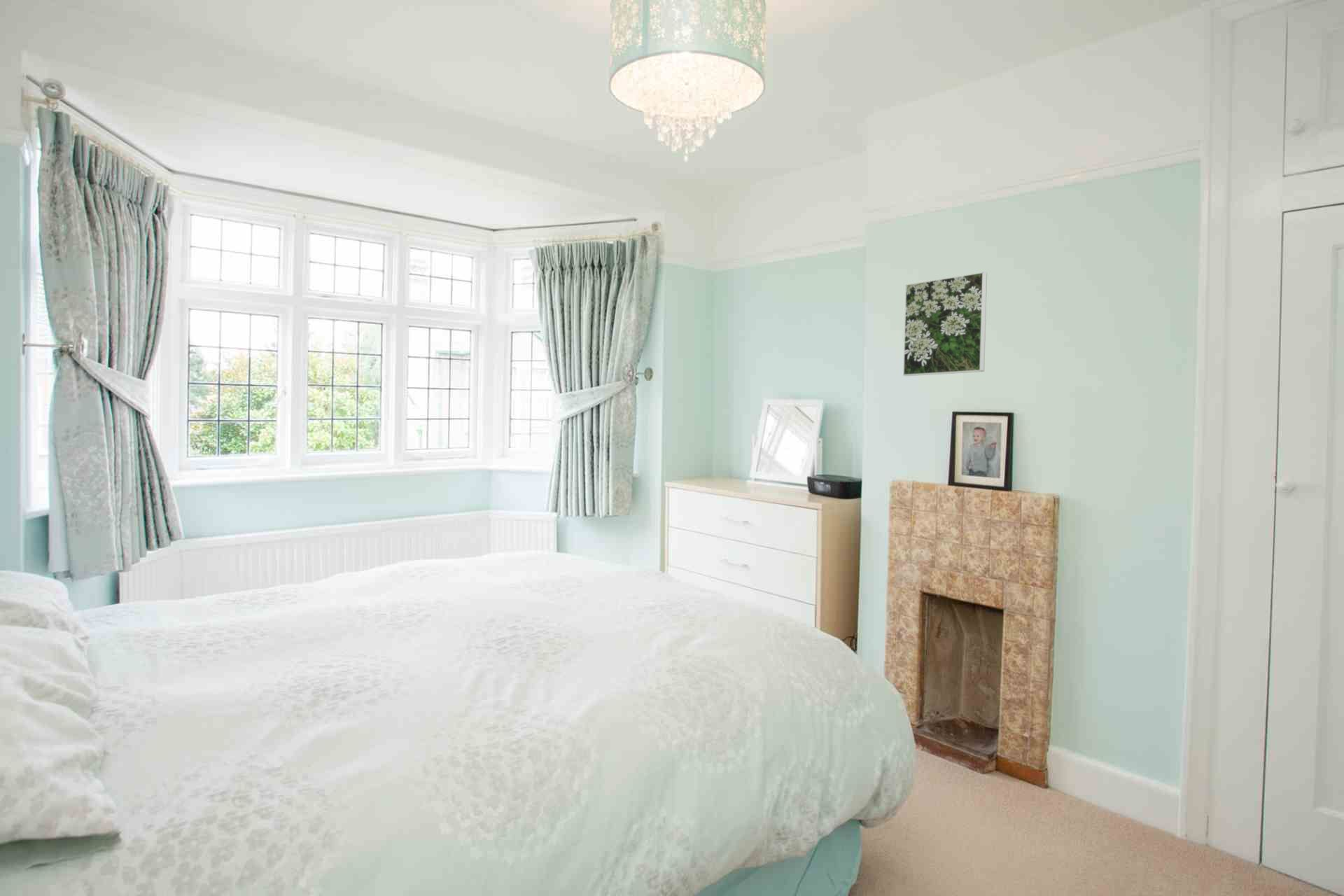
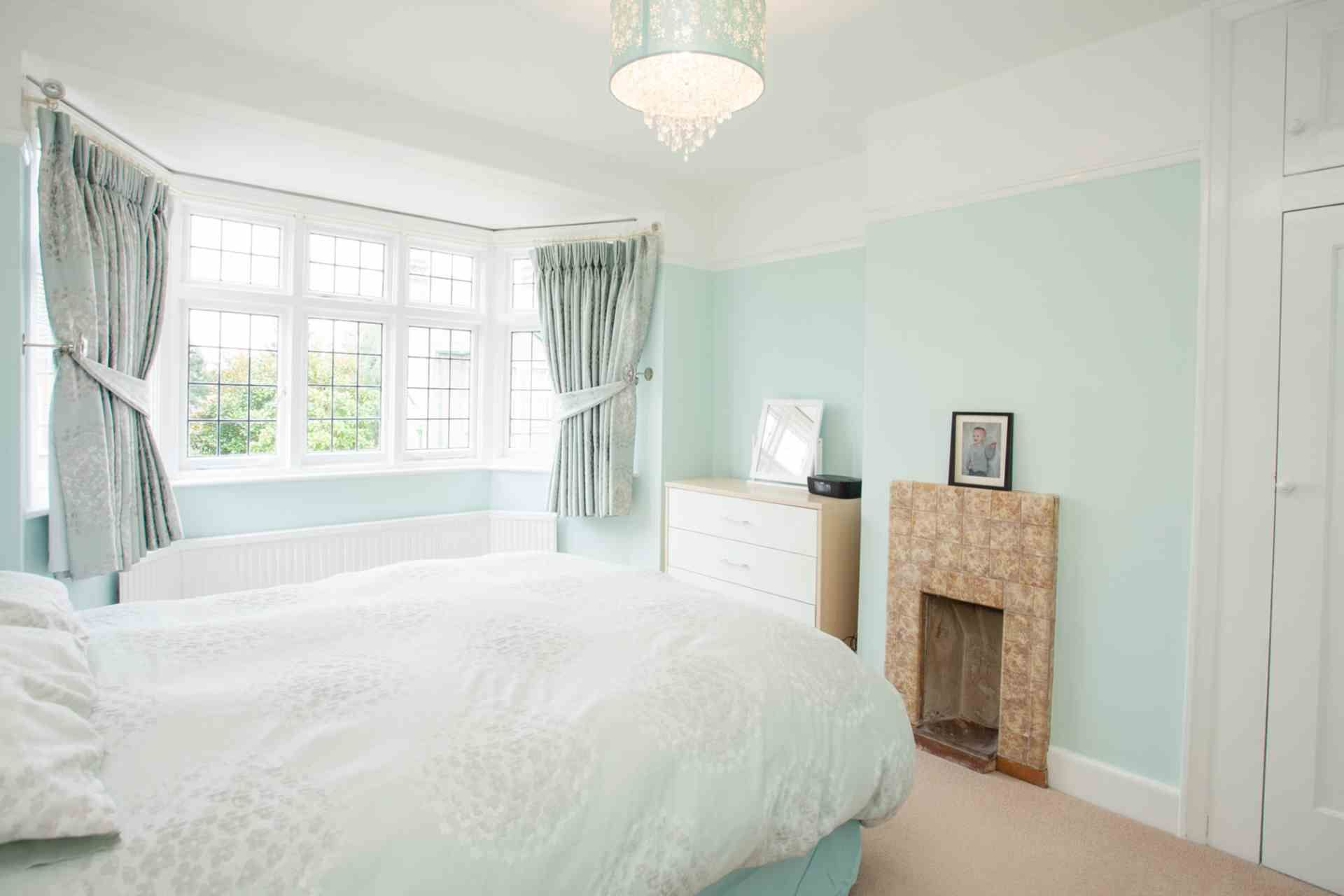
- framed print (943, 326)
